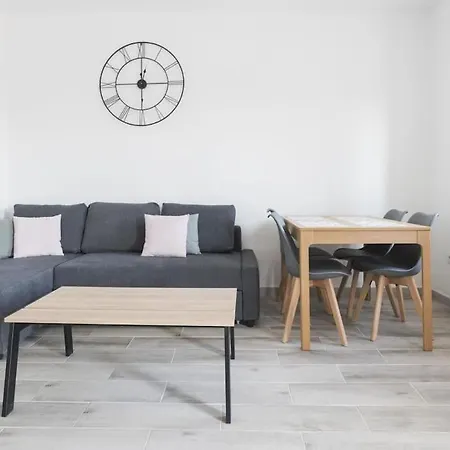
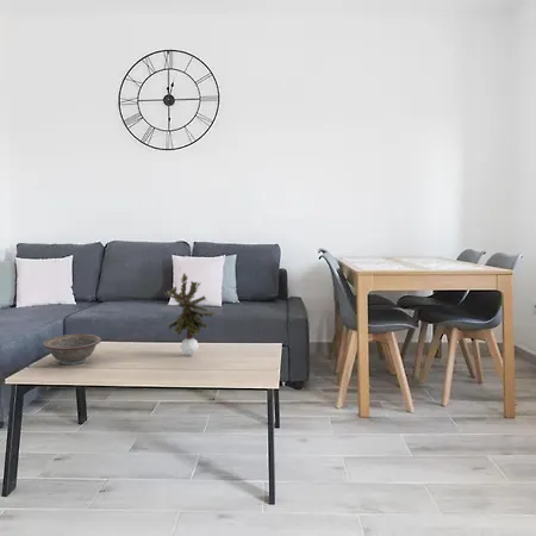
+ decorative bowl (73, 350)
+ potted plant (187, 314)
